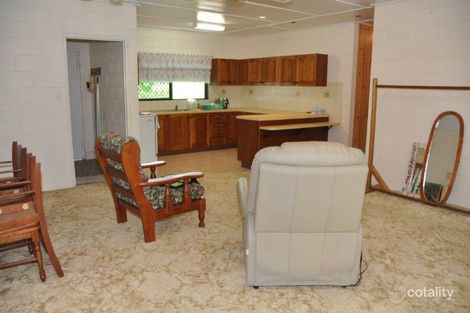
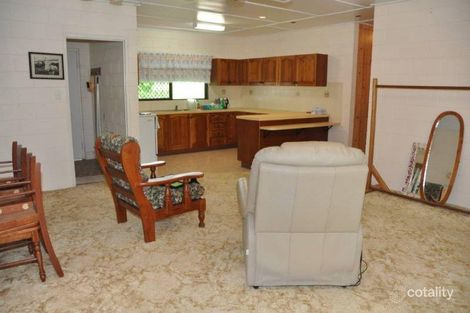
+ picture frame (46, 66)
